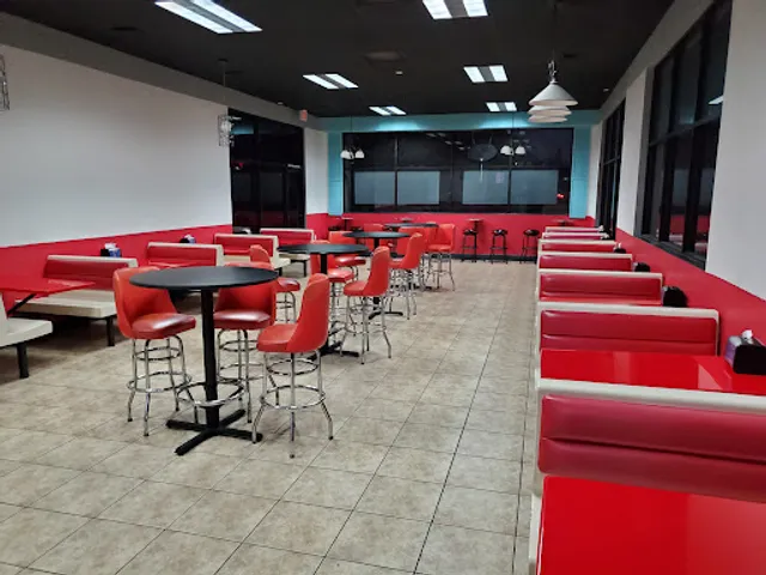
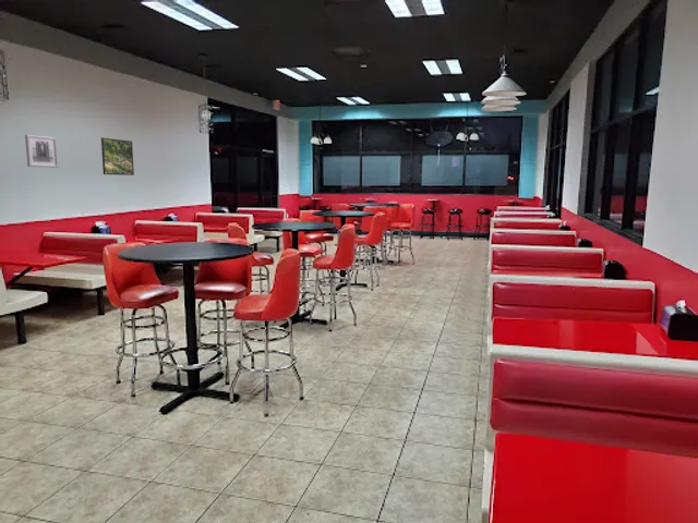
+ wall art (41, 151)
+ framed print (118, 157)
